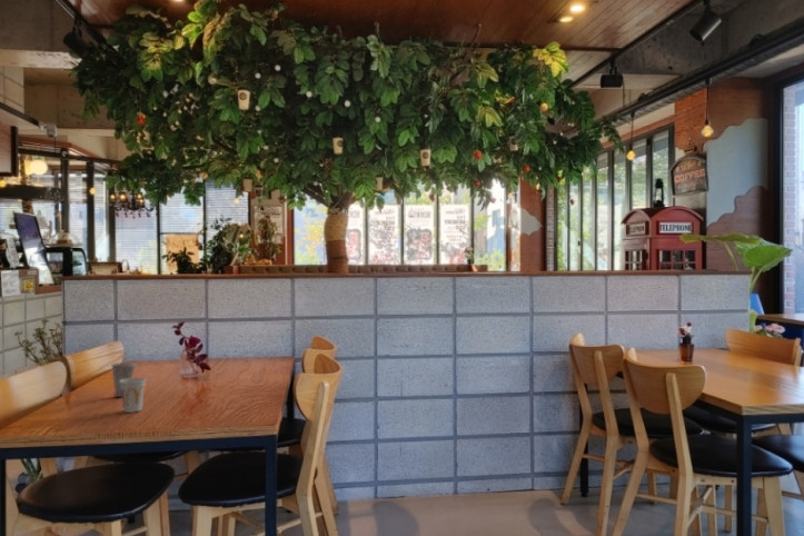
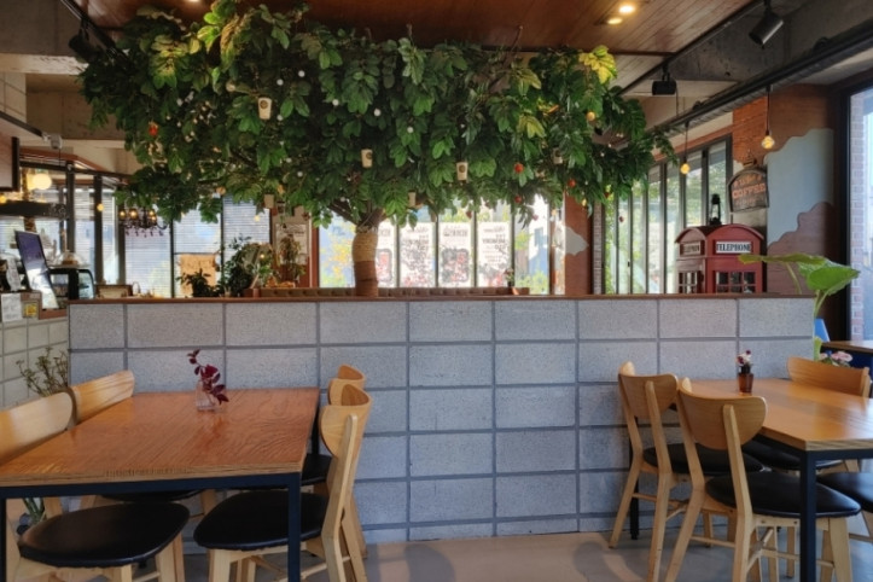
- cup (123, 378)
- cup (132, 395)
